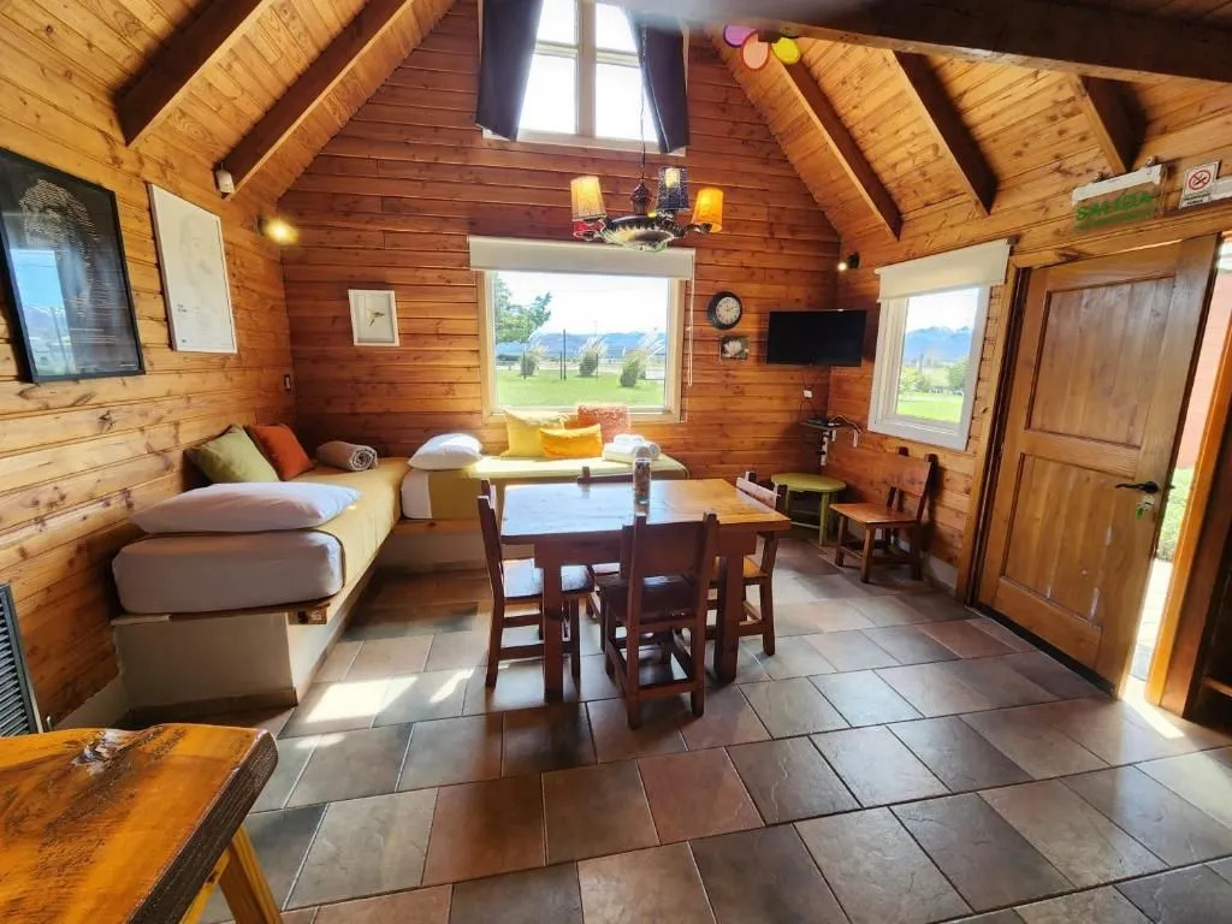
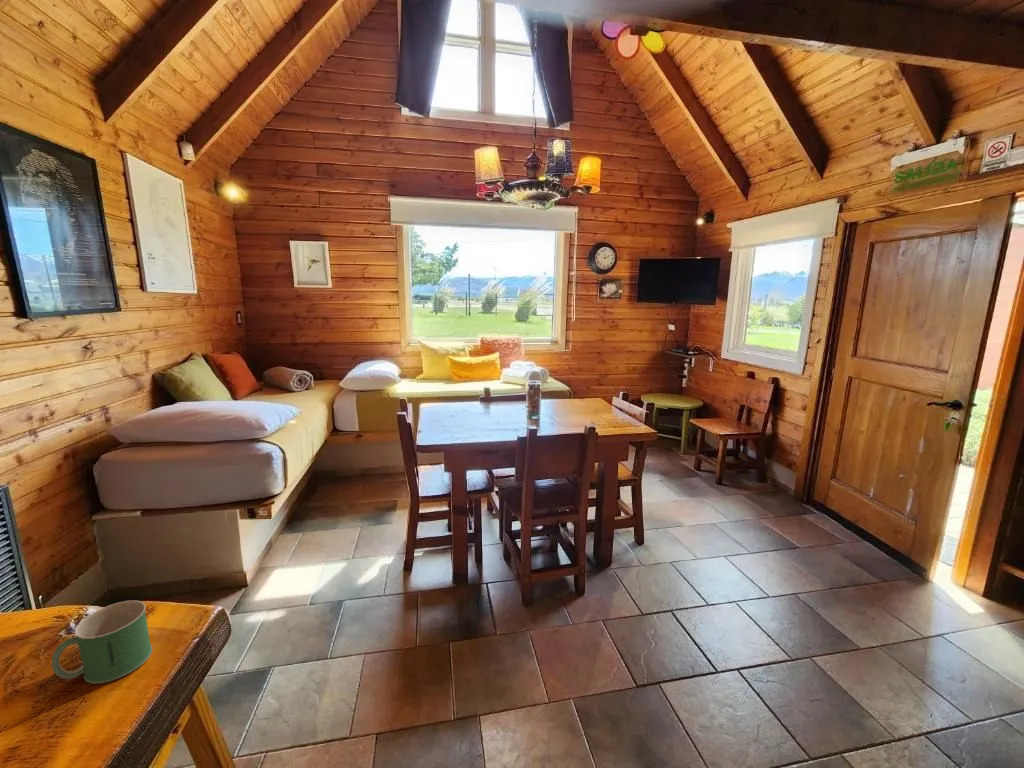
+ mug (103, 645)
